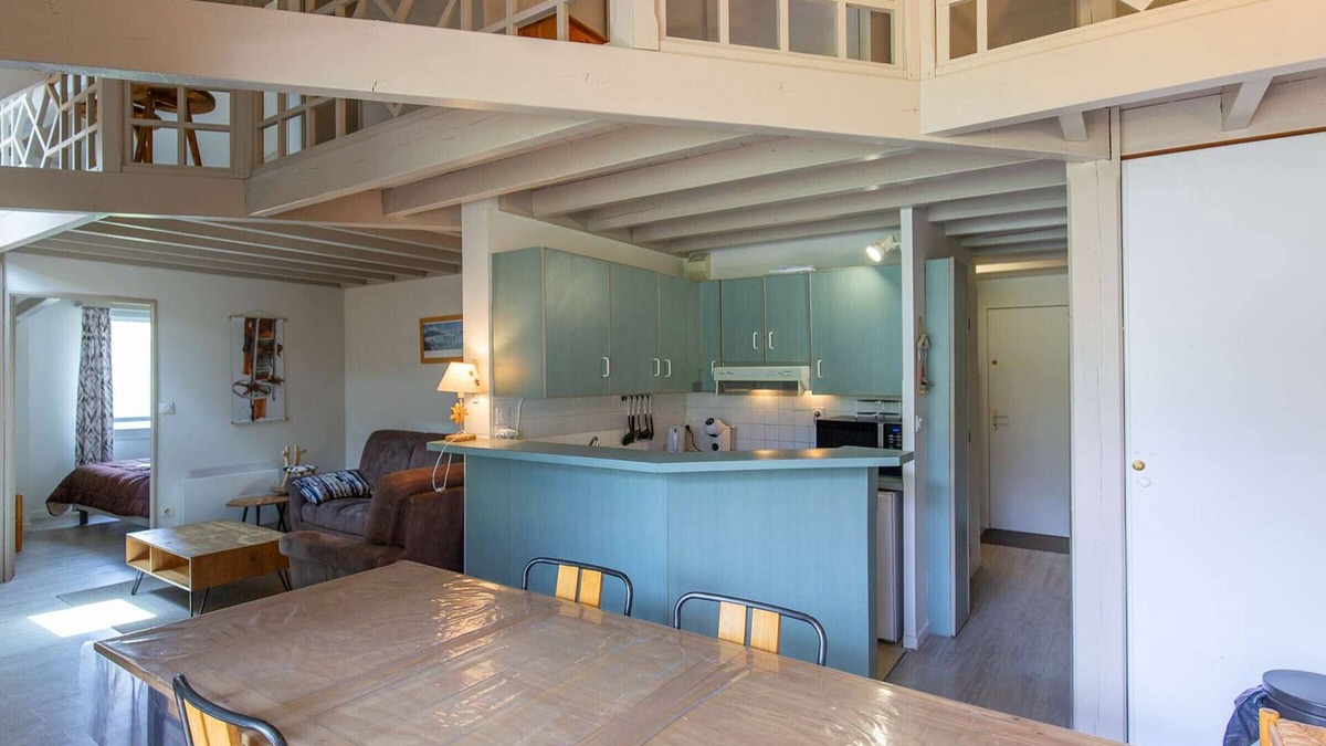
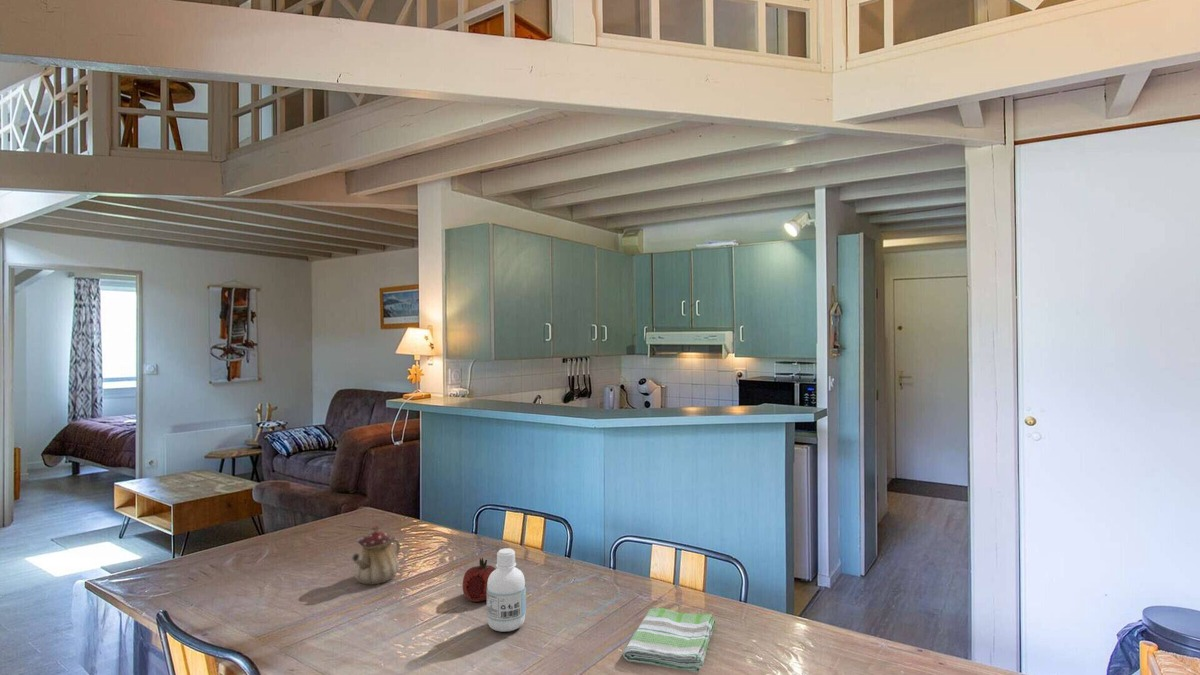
+ teapot (378, 550)
+ bottle (506, 588)
+ fruit (482, 577)
+ dish towel (671, 634)
